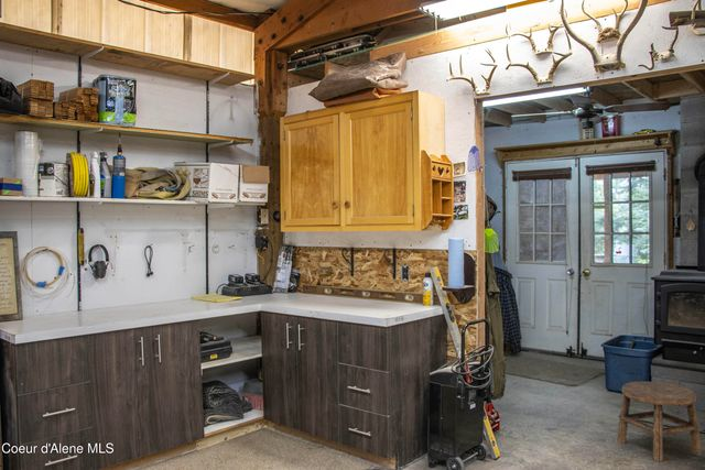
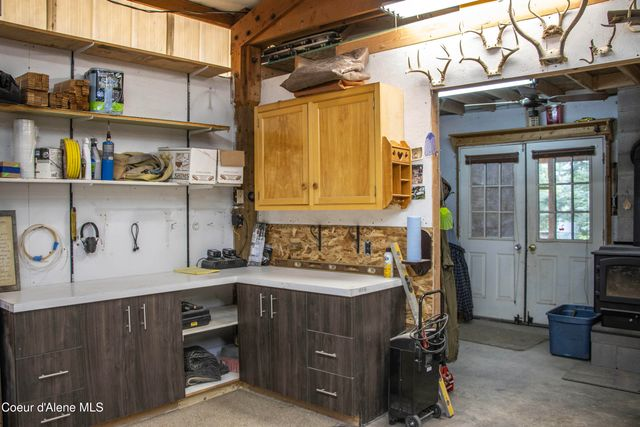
- stool (658, 418)
